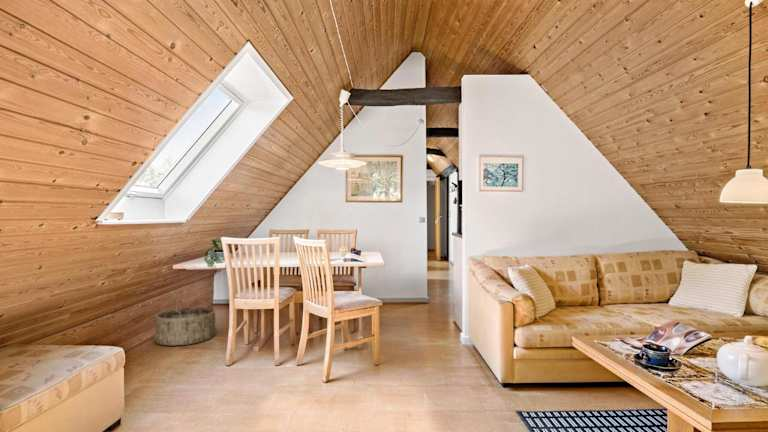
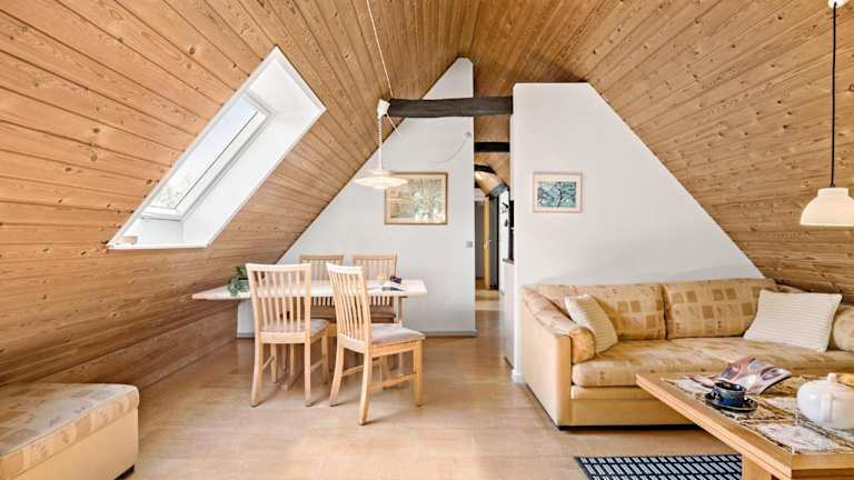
- basket (186, 320)
